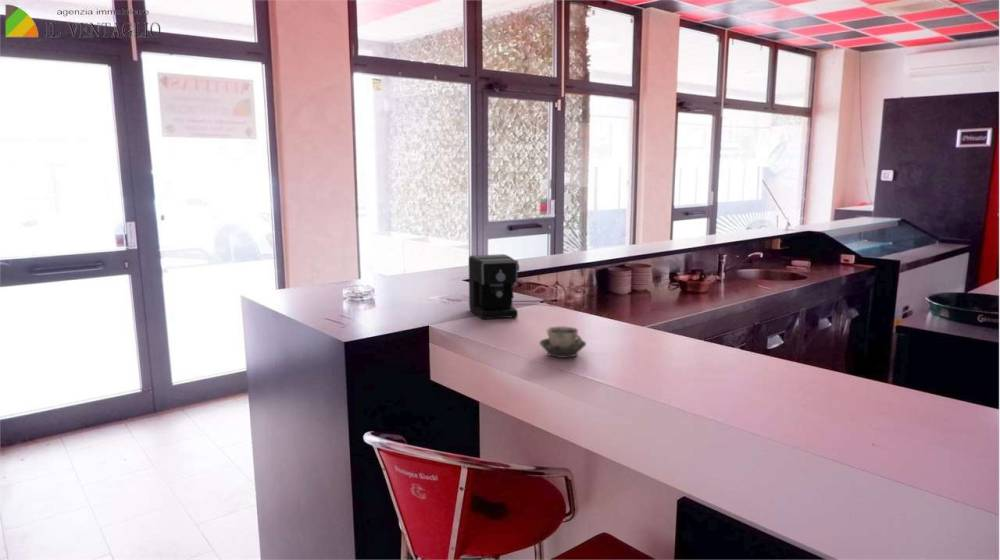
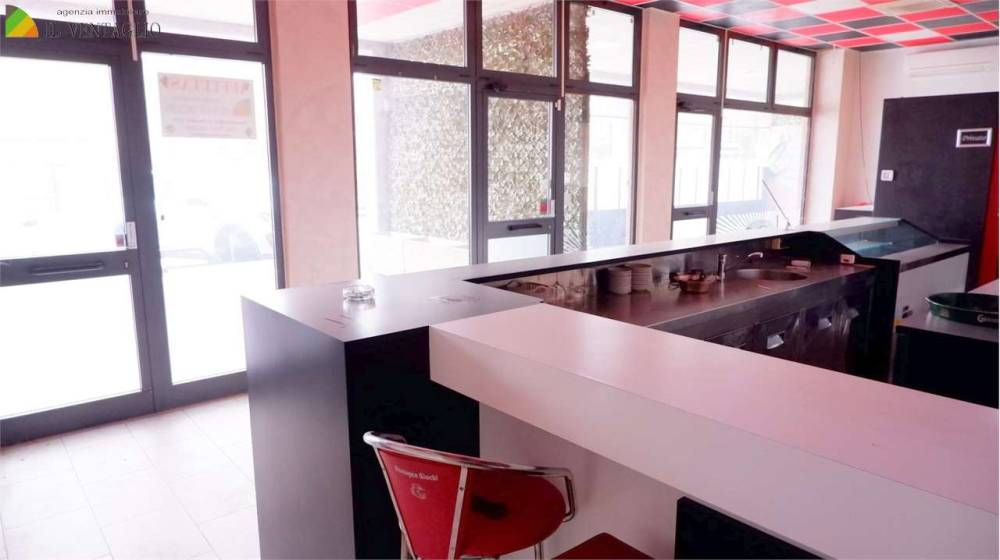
- cup (562, 341)
- coffee maker (516, 282)
